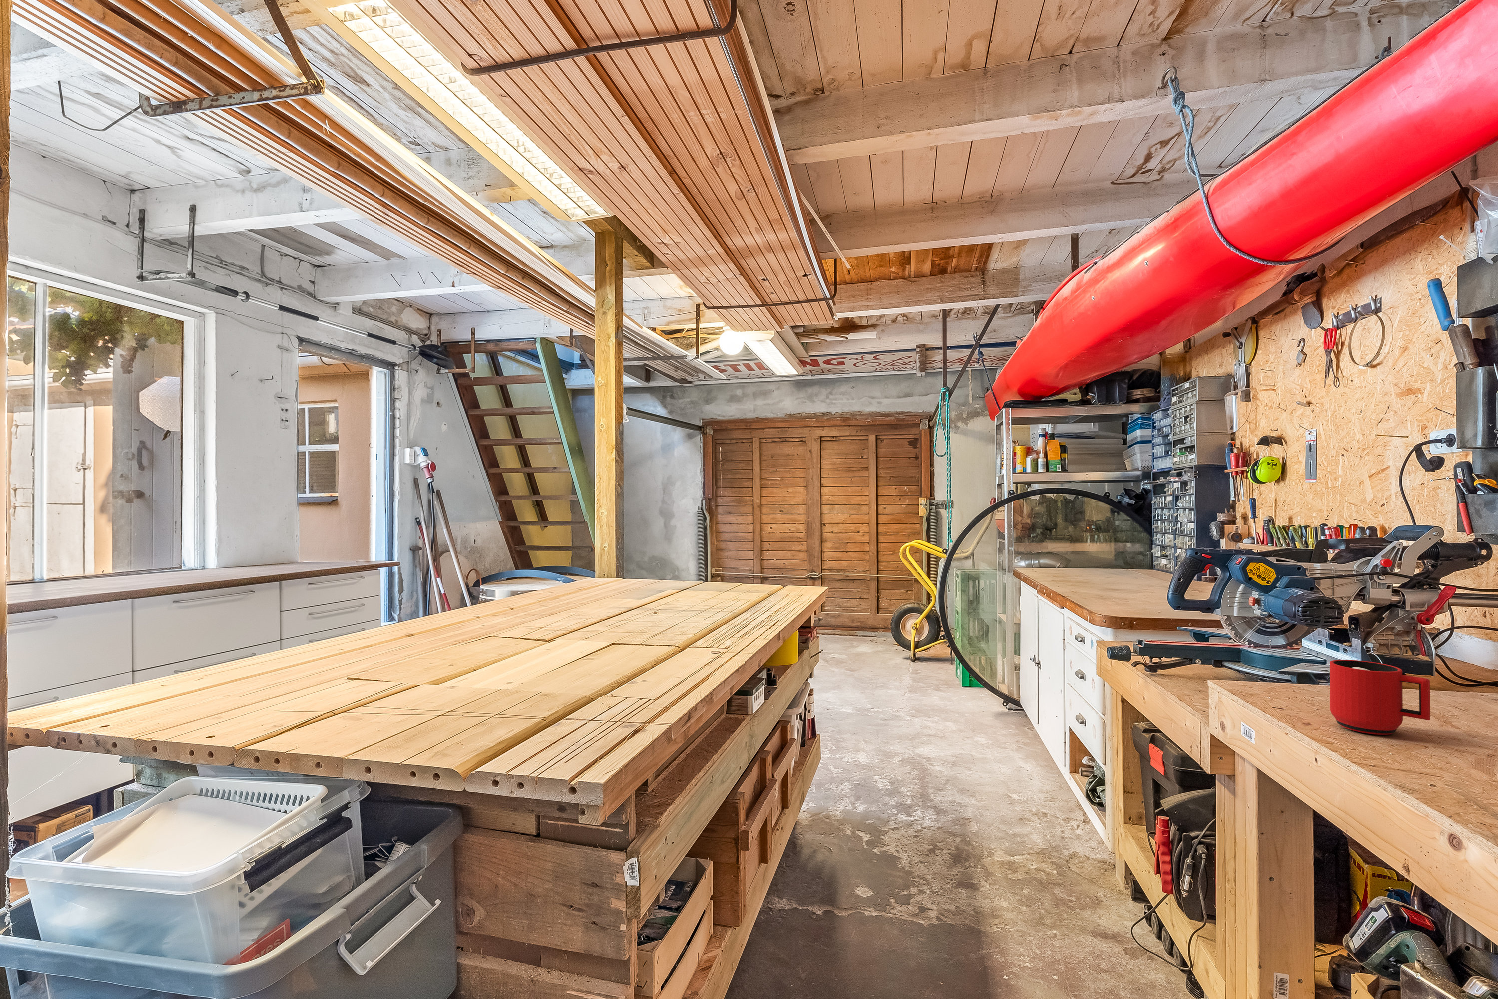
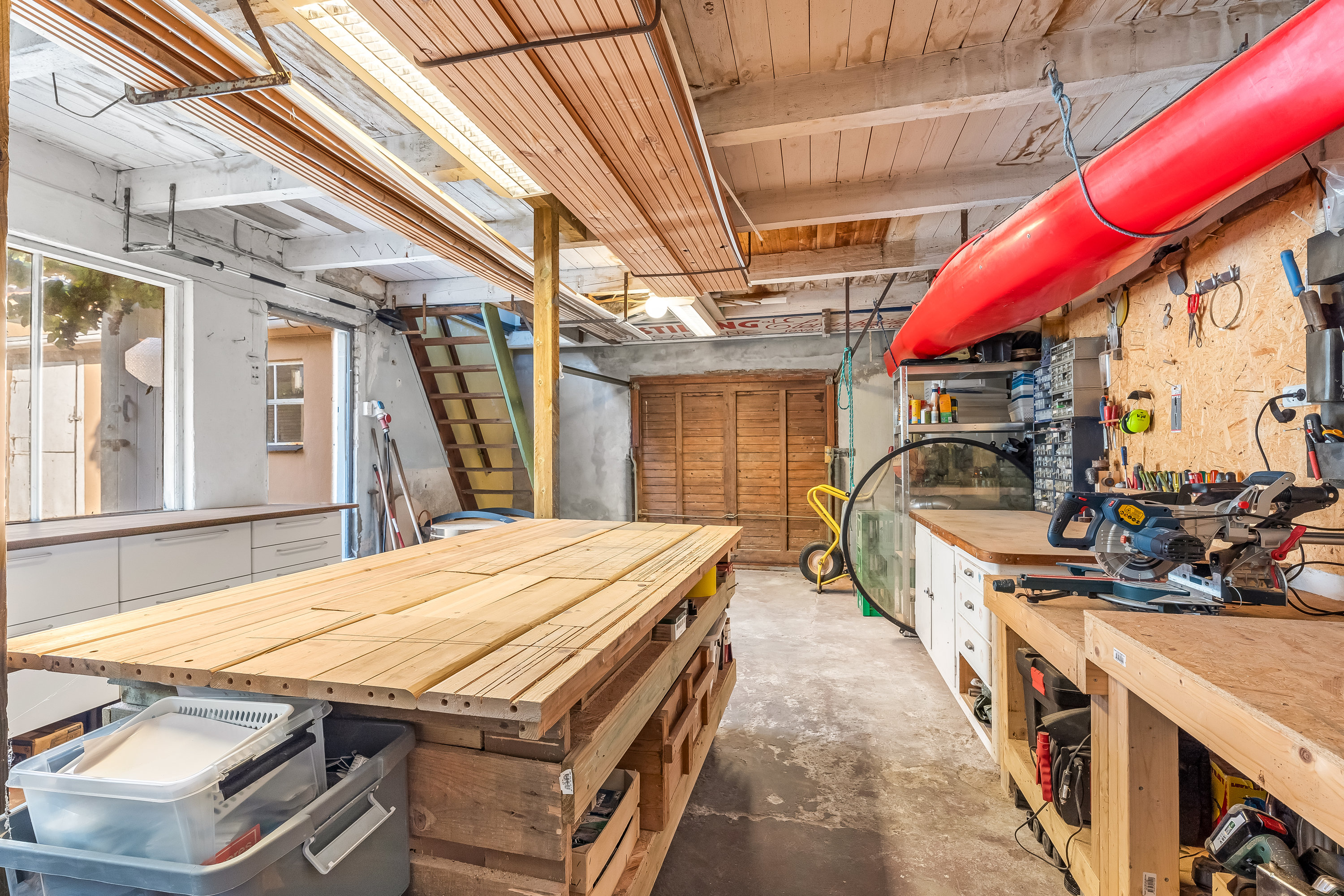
- mug (1378, 699)
